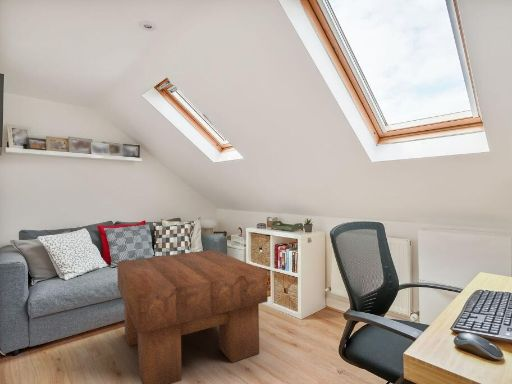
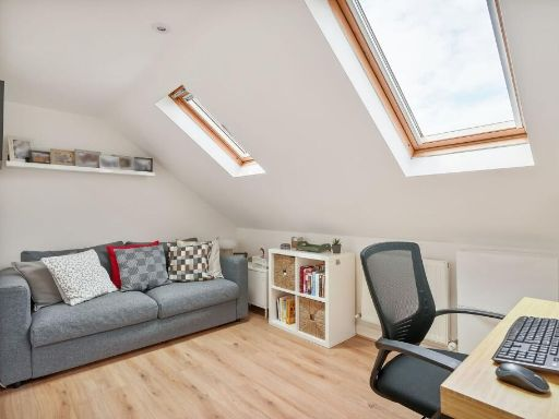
- coffee table (186, 304)
